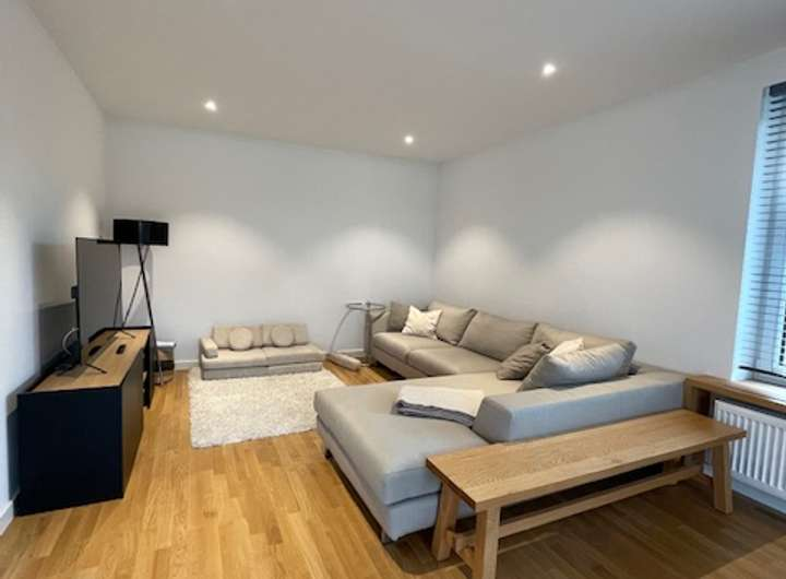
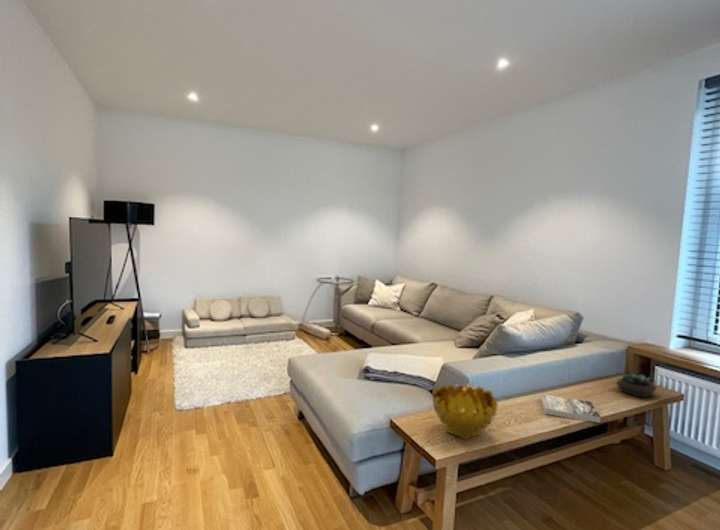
+ book (568, 407)
+ succulent plant (636, 383)
+ decorative bowl (463, 412)
